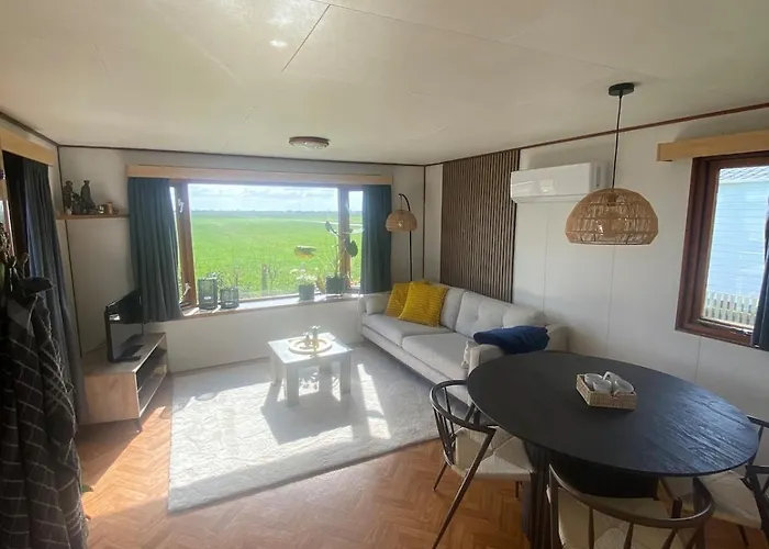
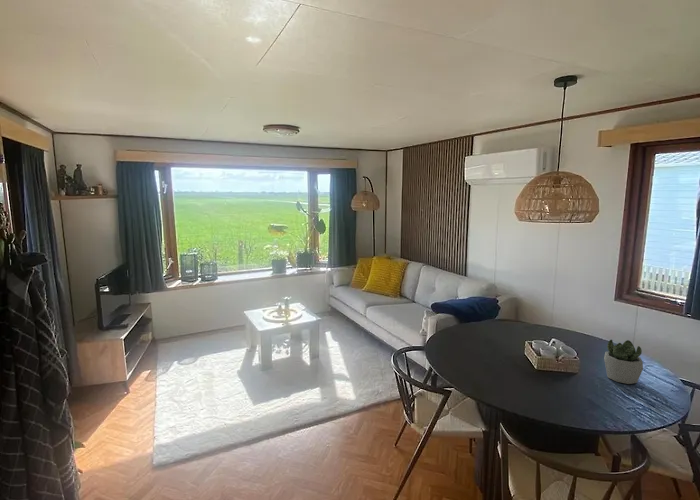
+ succulent plant (623, 360)
